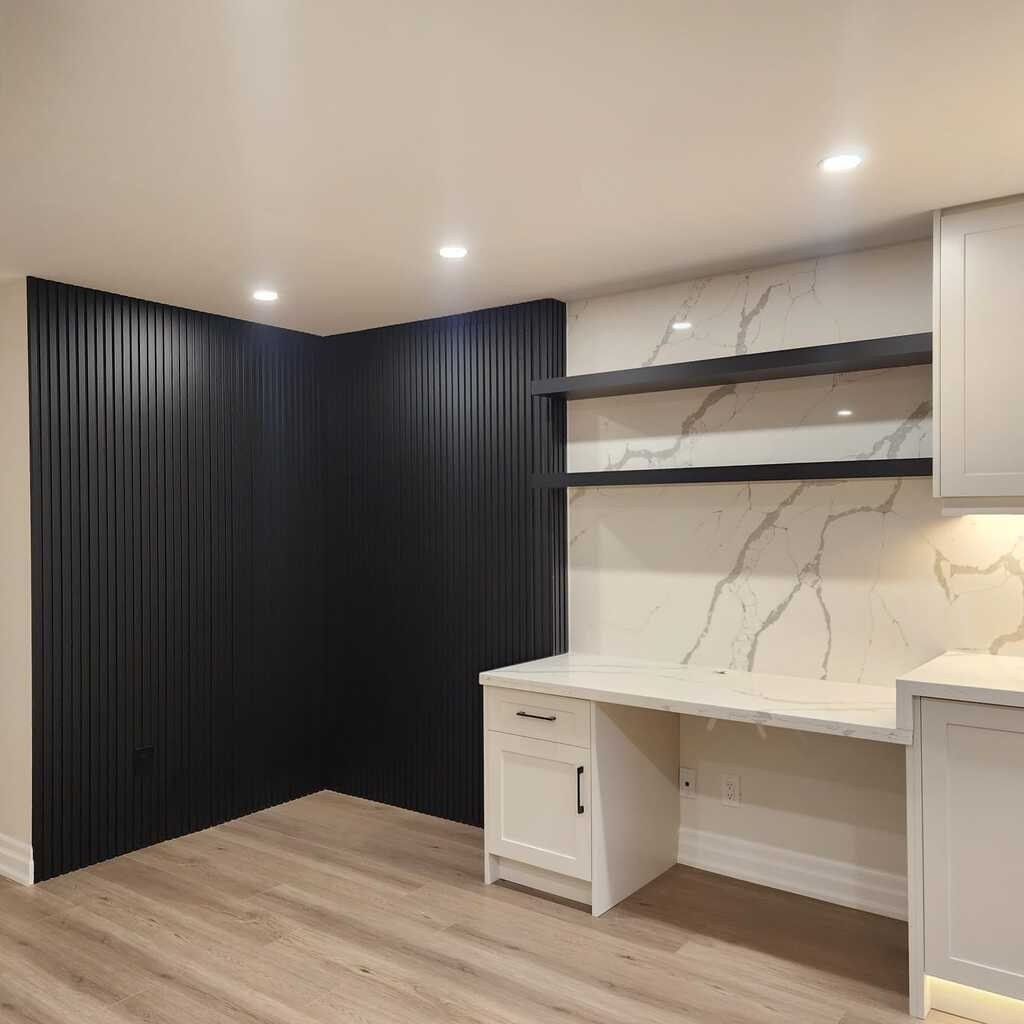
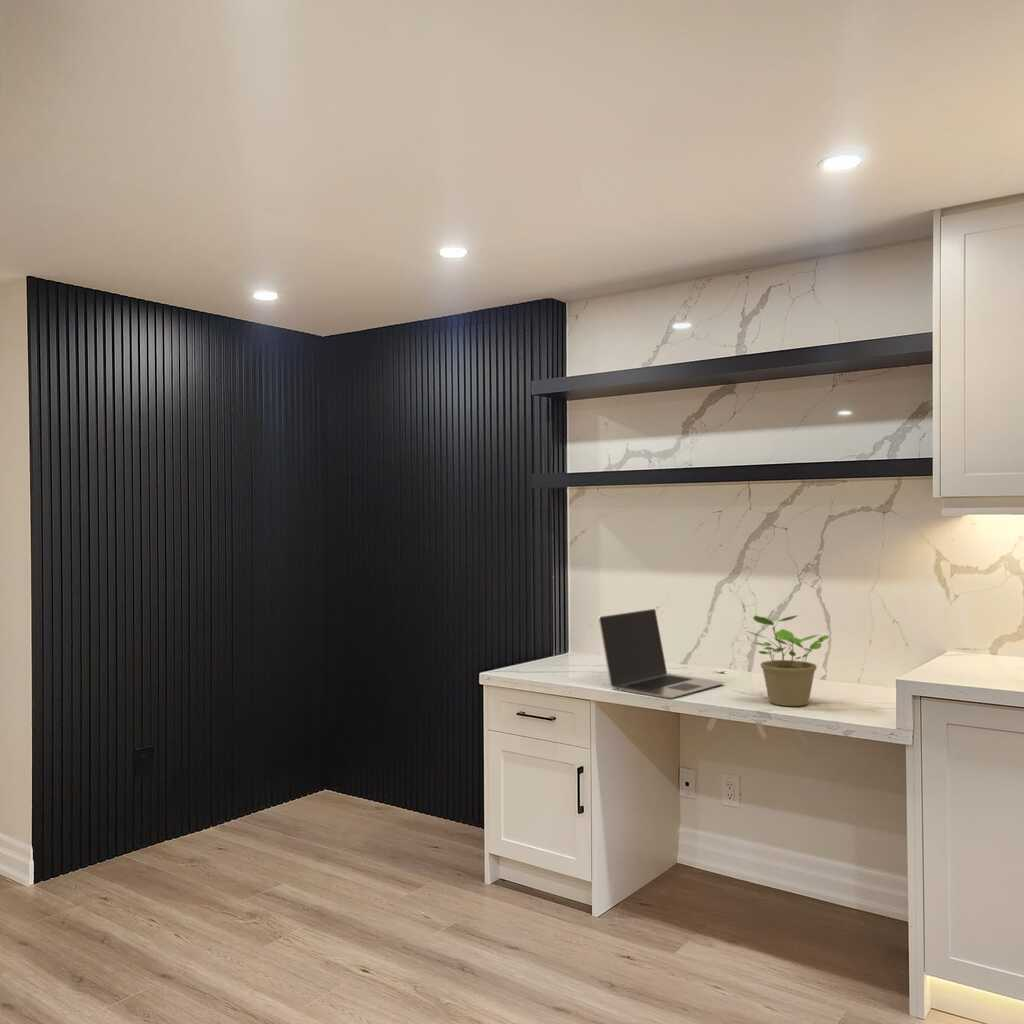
+ laptop (662, 650)
+ potted plant (783, 656)
